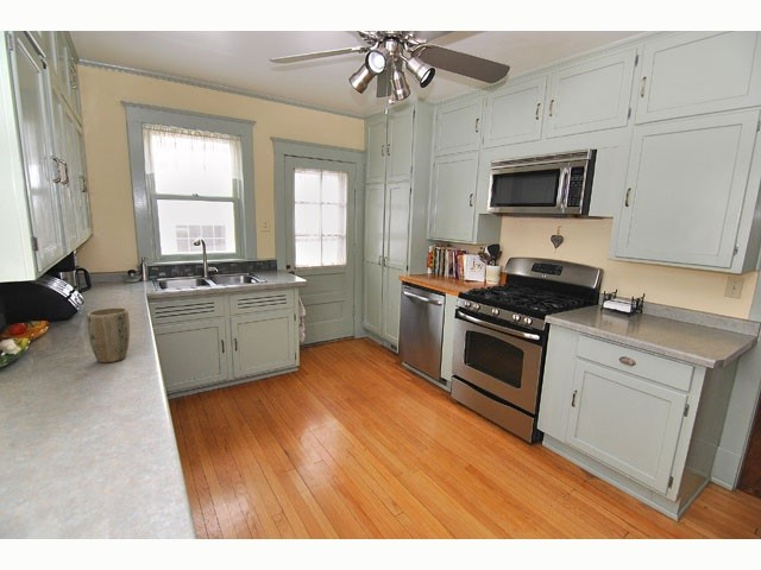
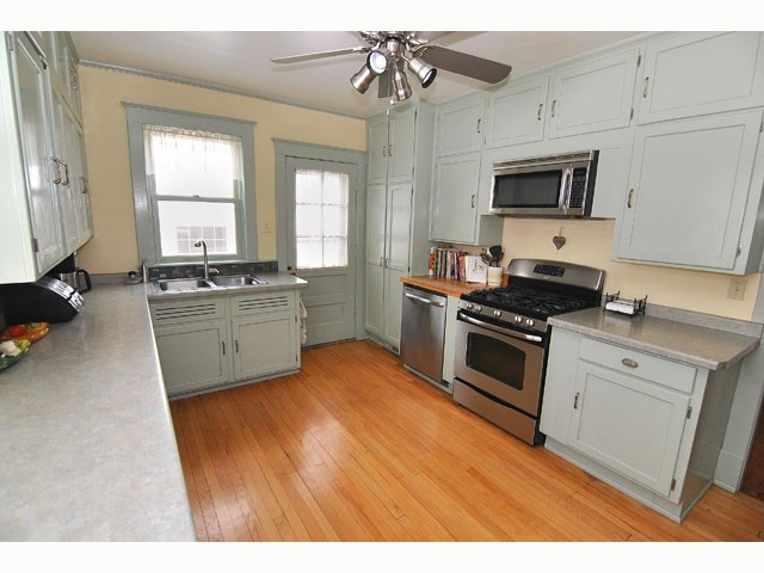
- plant pot (109, 335)
